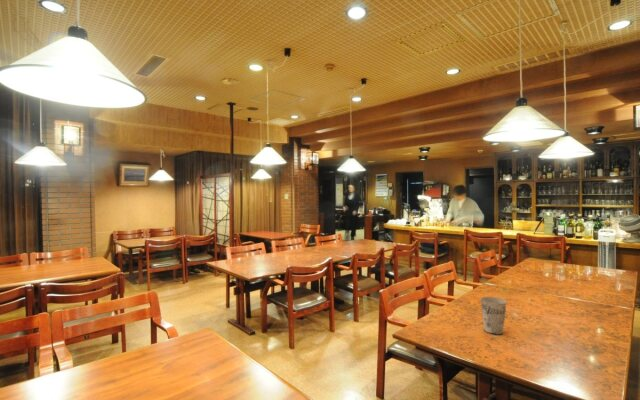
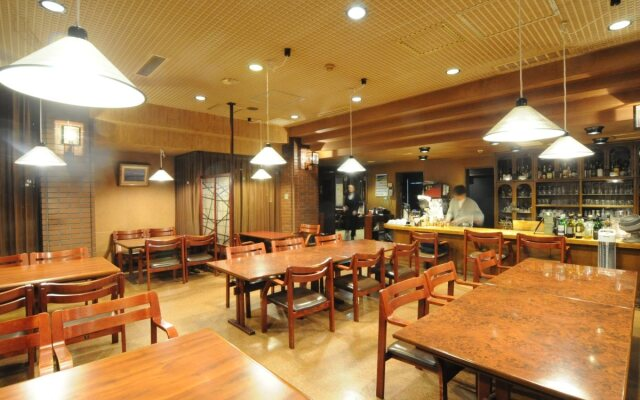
- cup (493, 315)
